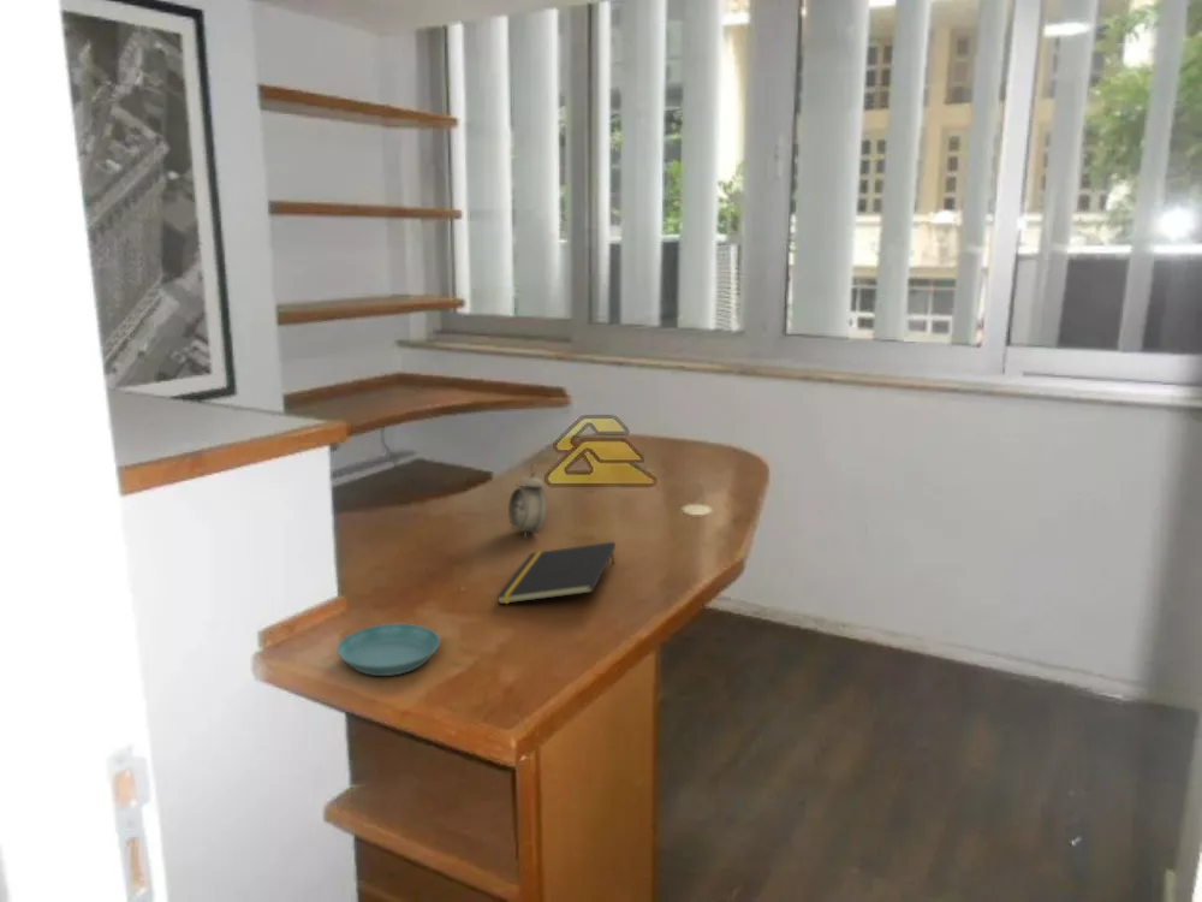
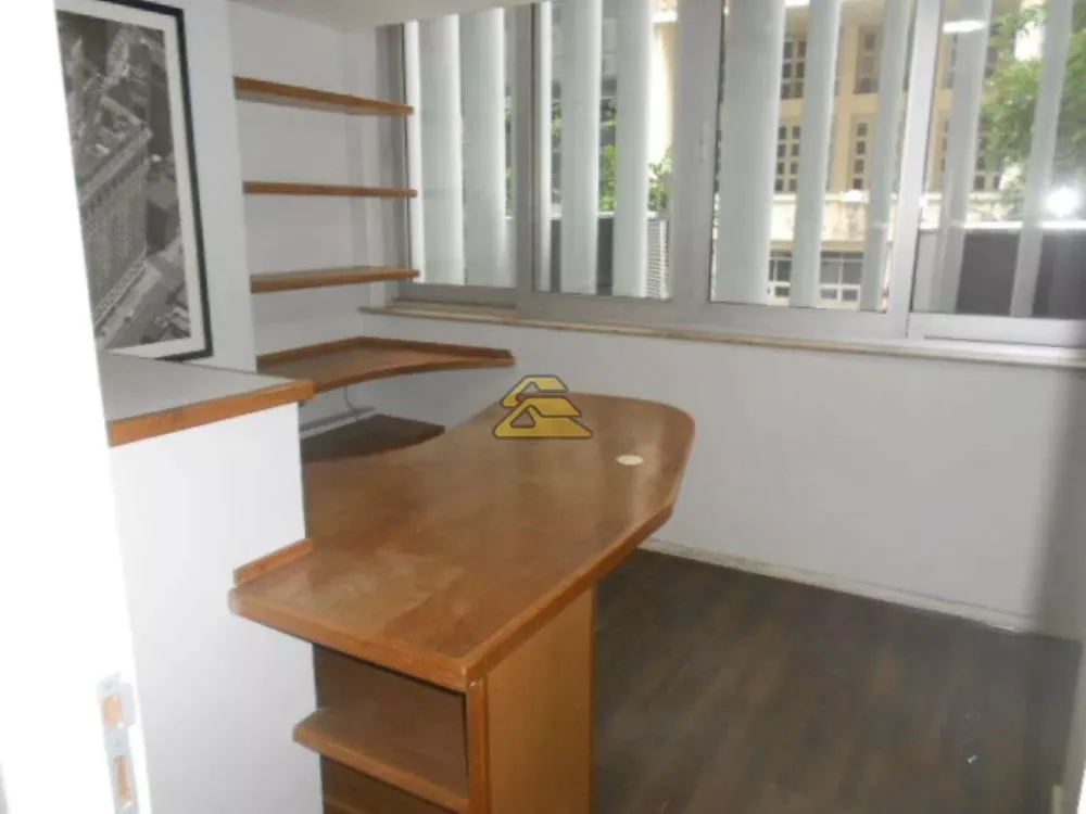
- saucer (389, 651)
- notepad (559, 571)
- alarm clock (528, 498)
